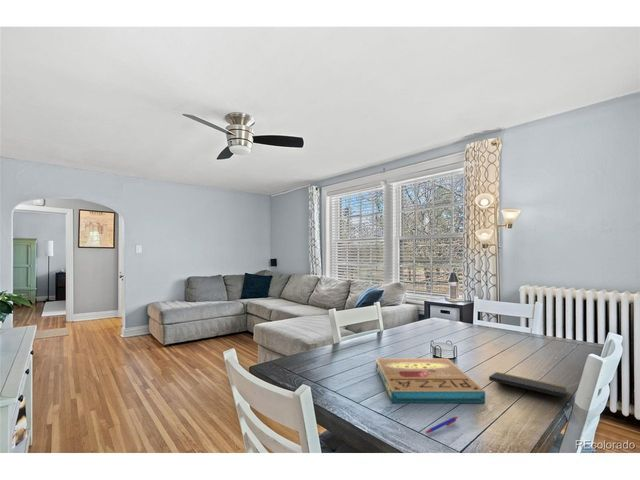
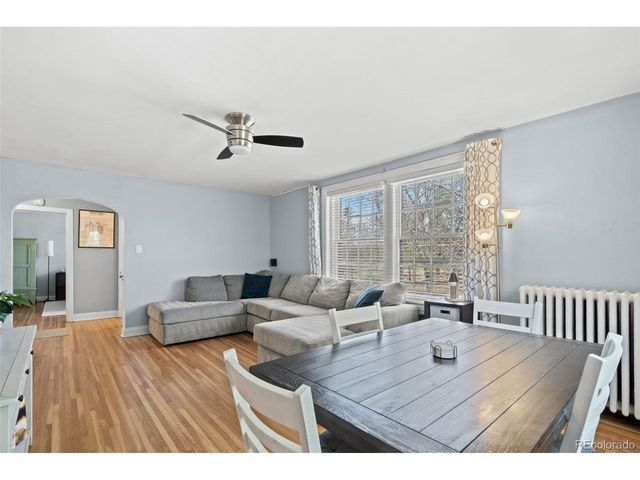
- pizza box (423, 377)
- pen (441, 424)
- notepad (527, 383)
